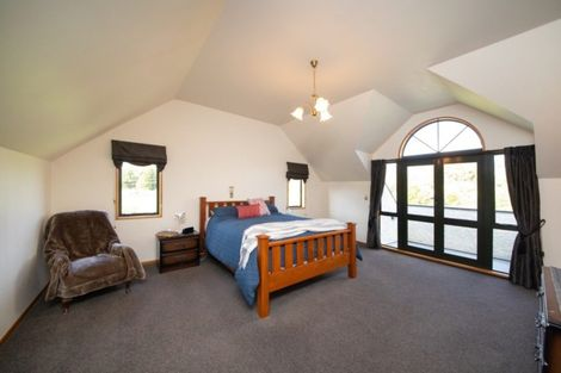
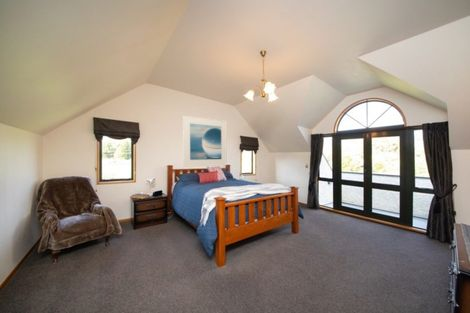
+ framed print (206, 142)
